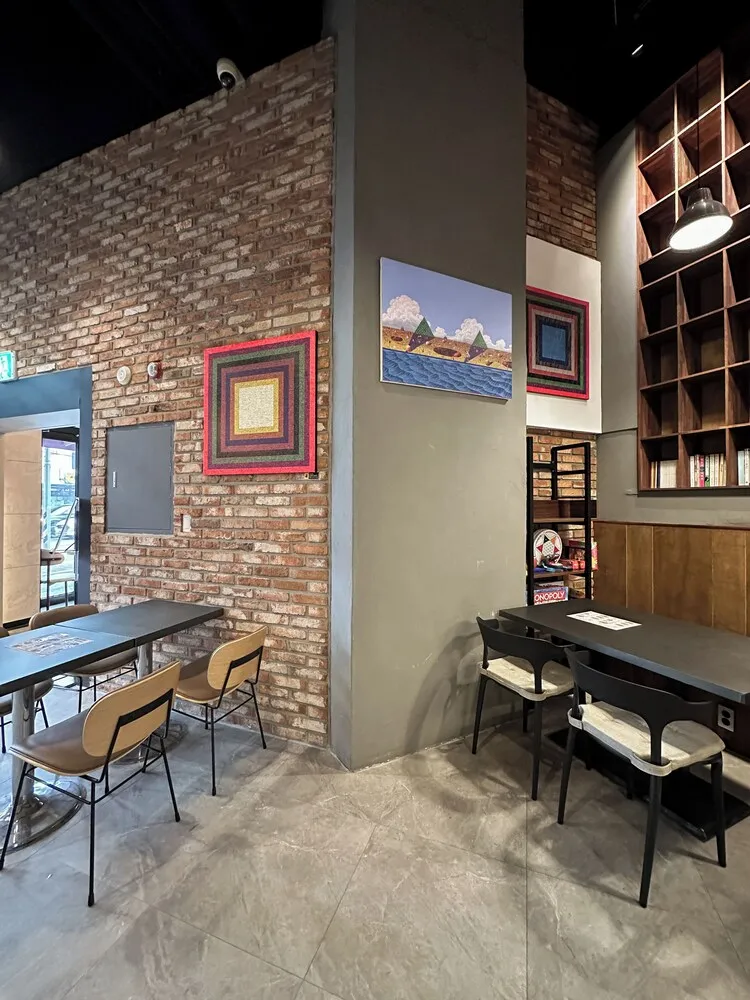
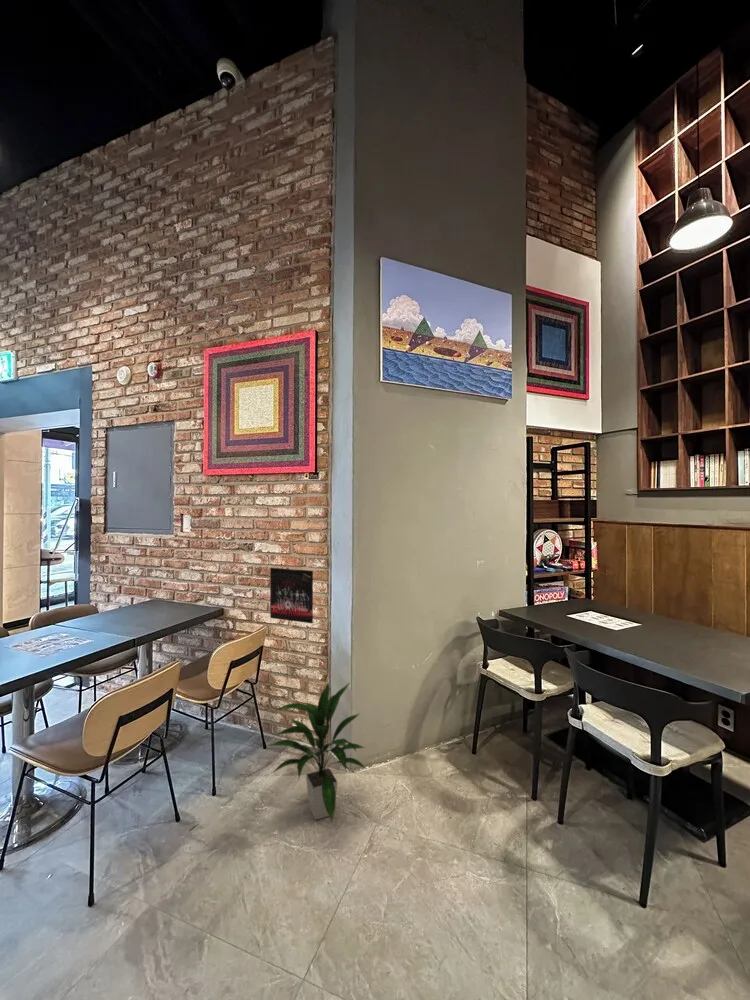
+ album cover (291, 594)
+ indoor plant (320, 750)
